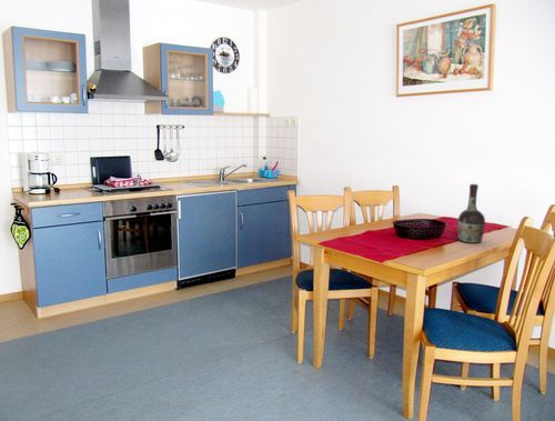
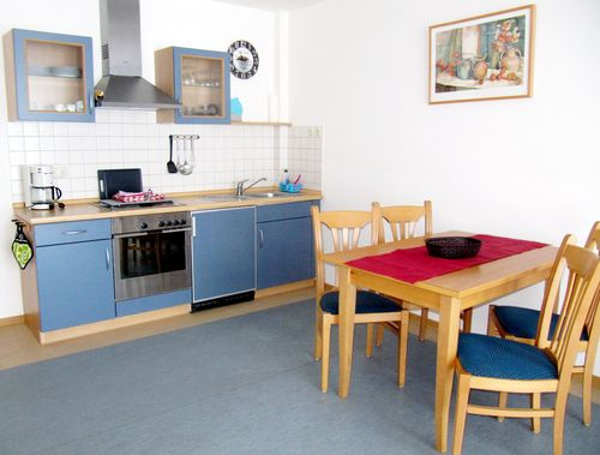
- cognac bottle (472, 212)
